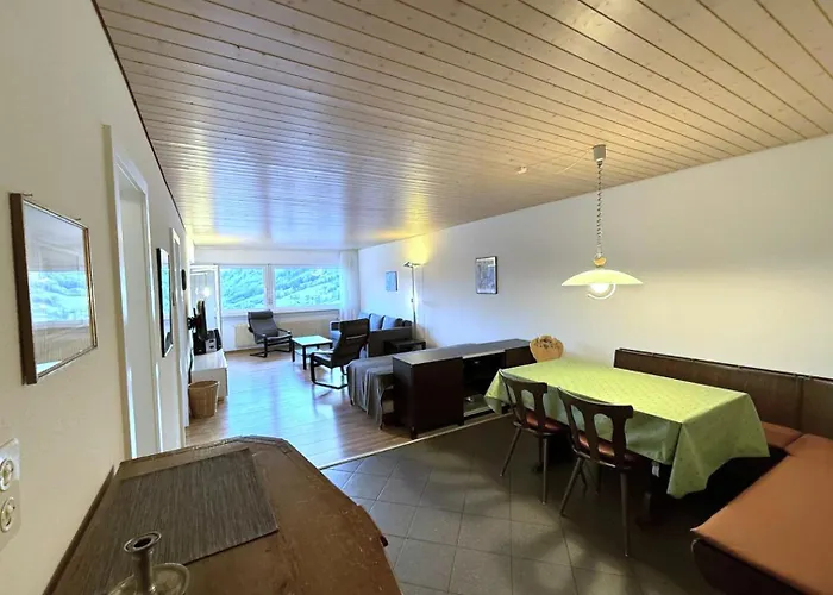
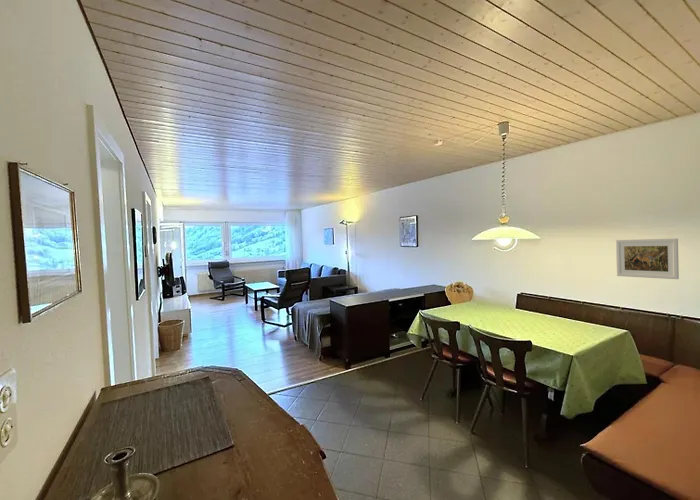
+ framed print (645, 258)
